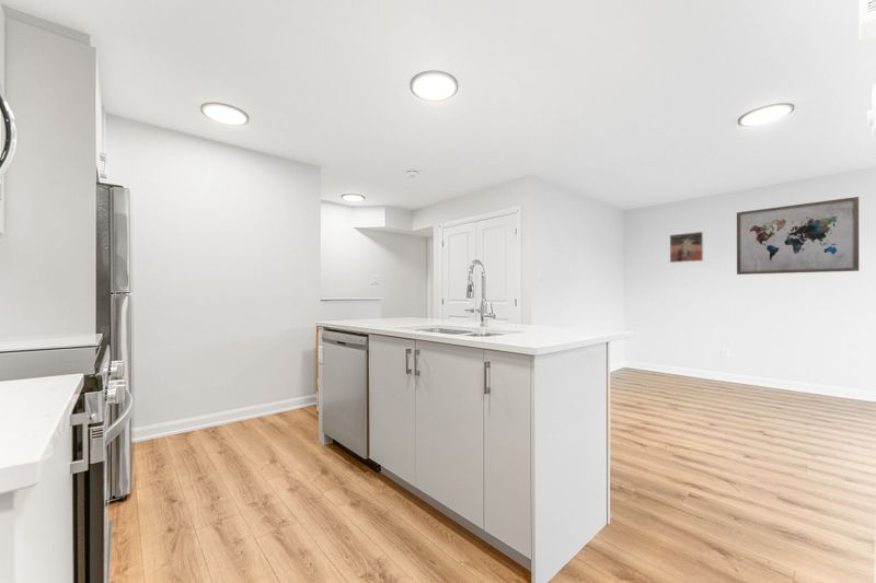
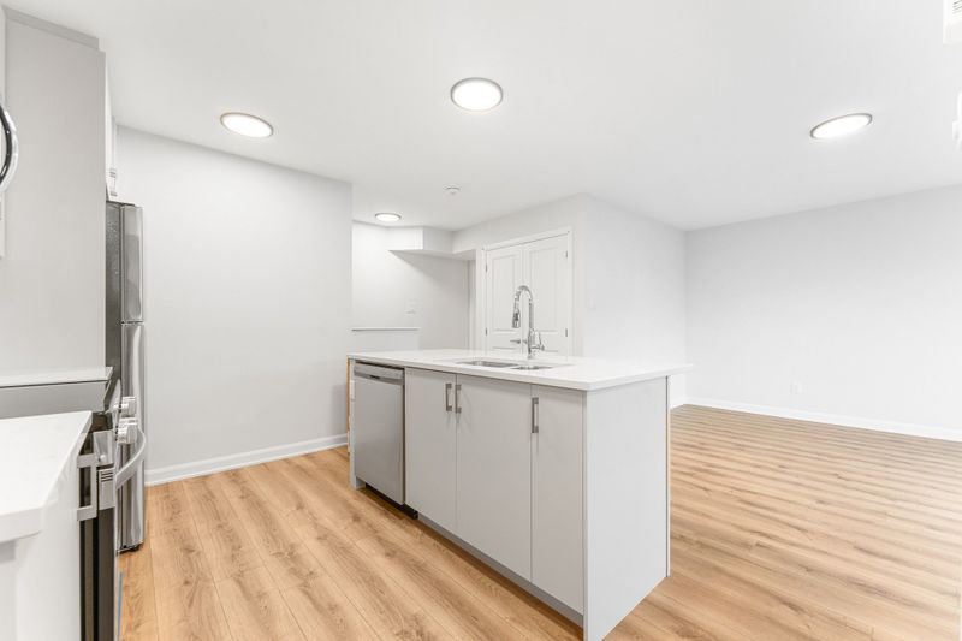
- wall art (792, 238)
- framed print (685, 247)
